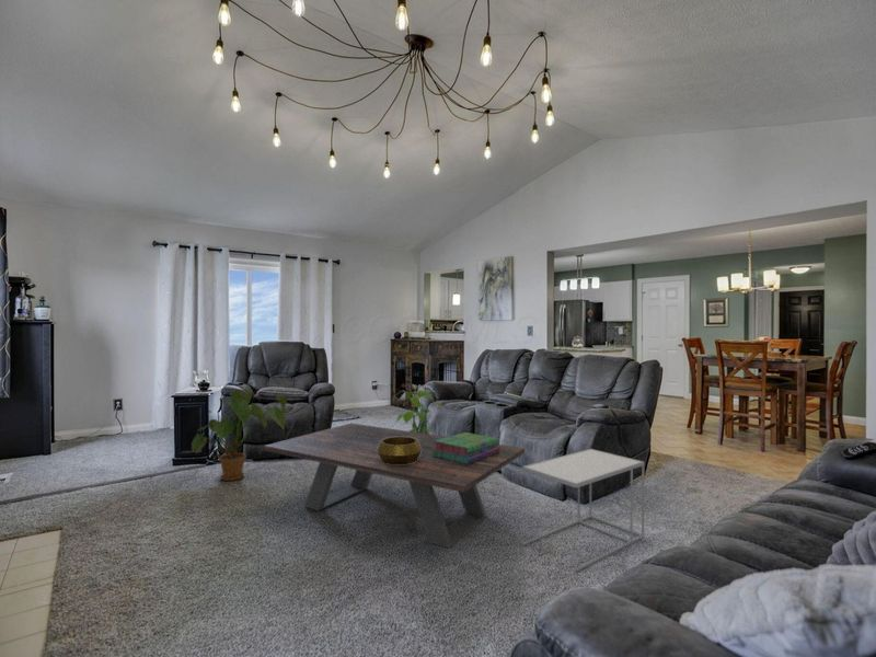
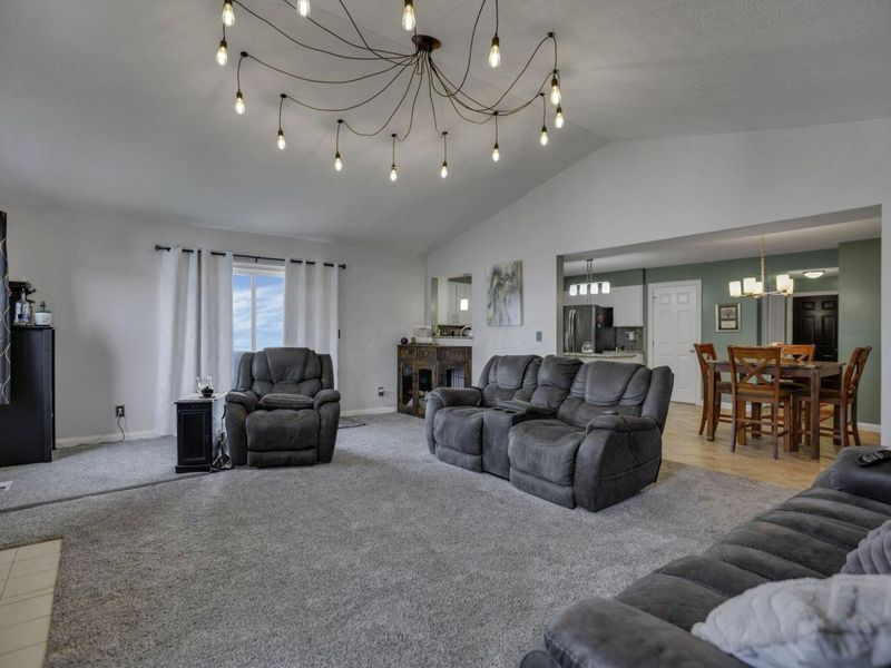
- side table (579, 503)
- coffee table (394, 477)
- potted plant (414, 423)
- house plant (241, 430)
- stack of books (466, 446)
- decorative bowl (399, 449)
